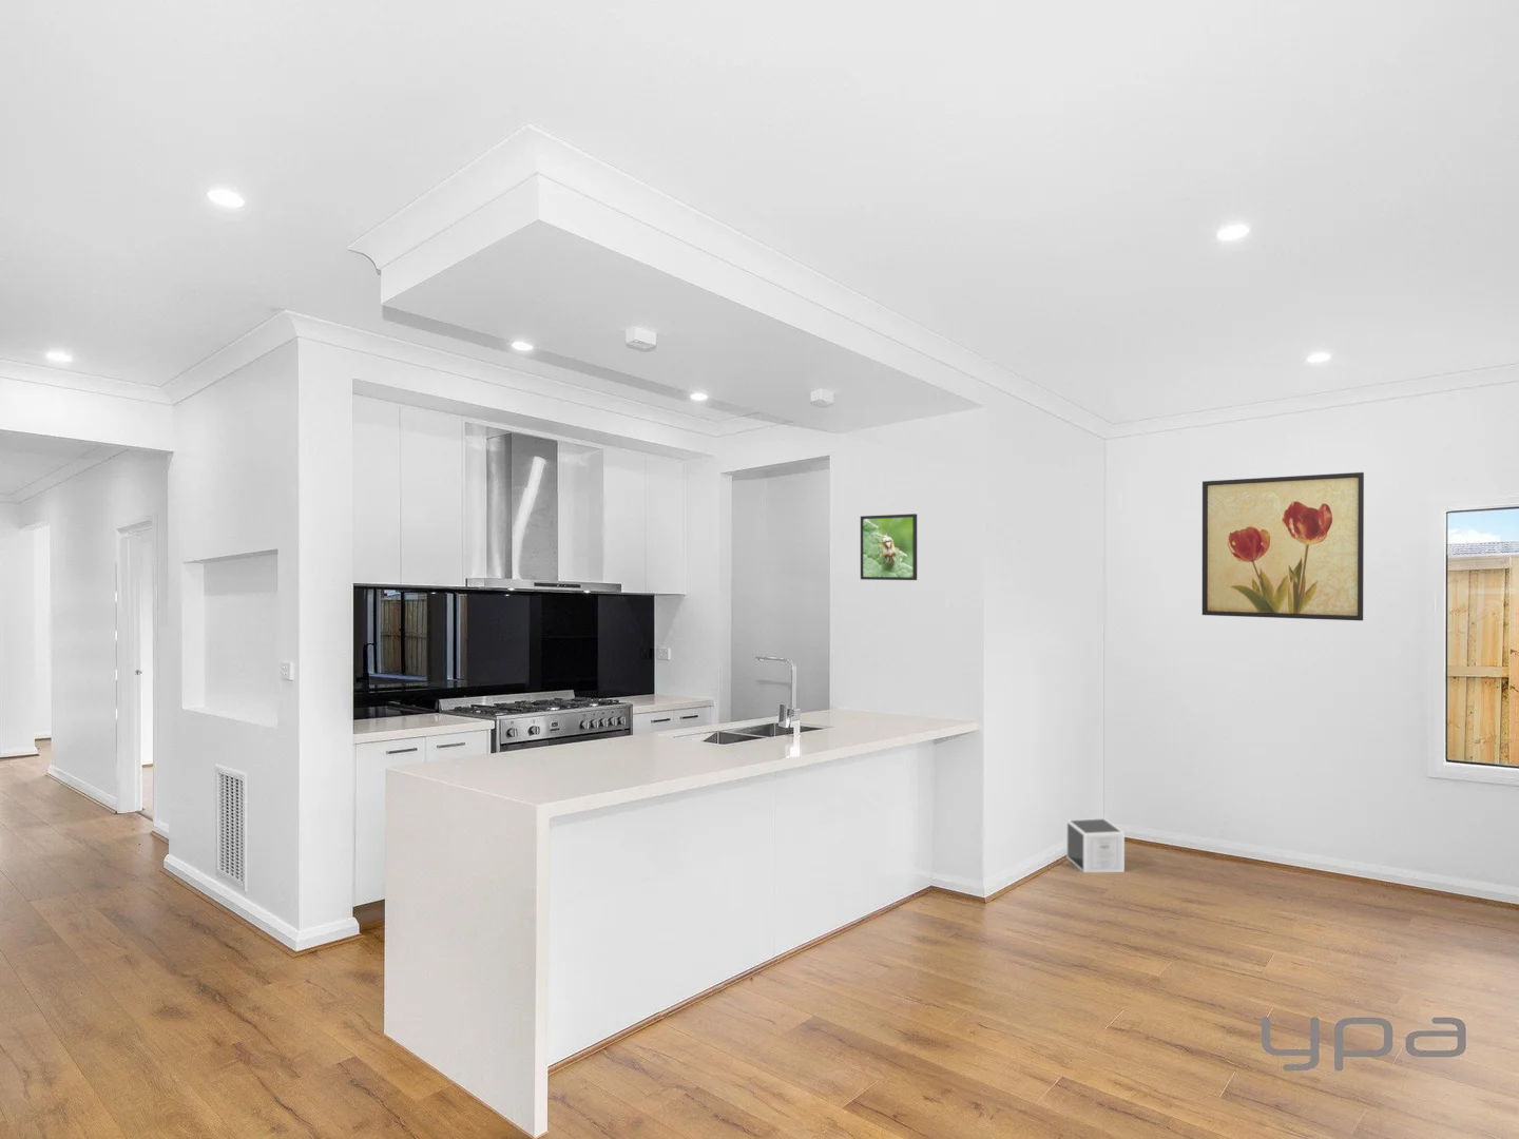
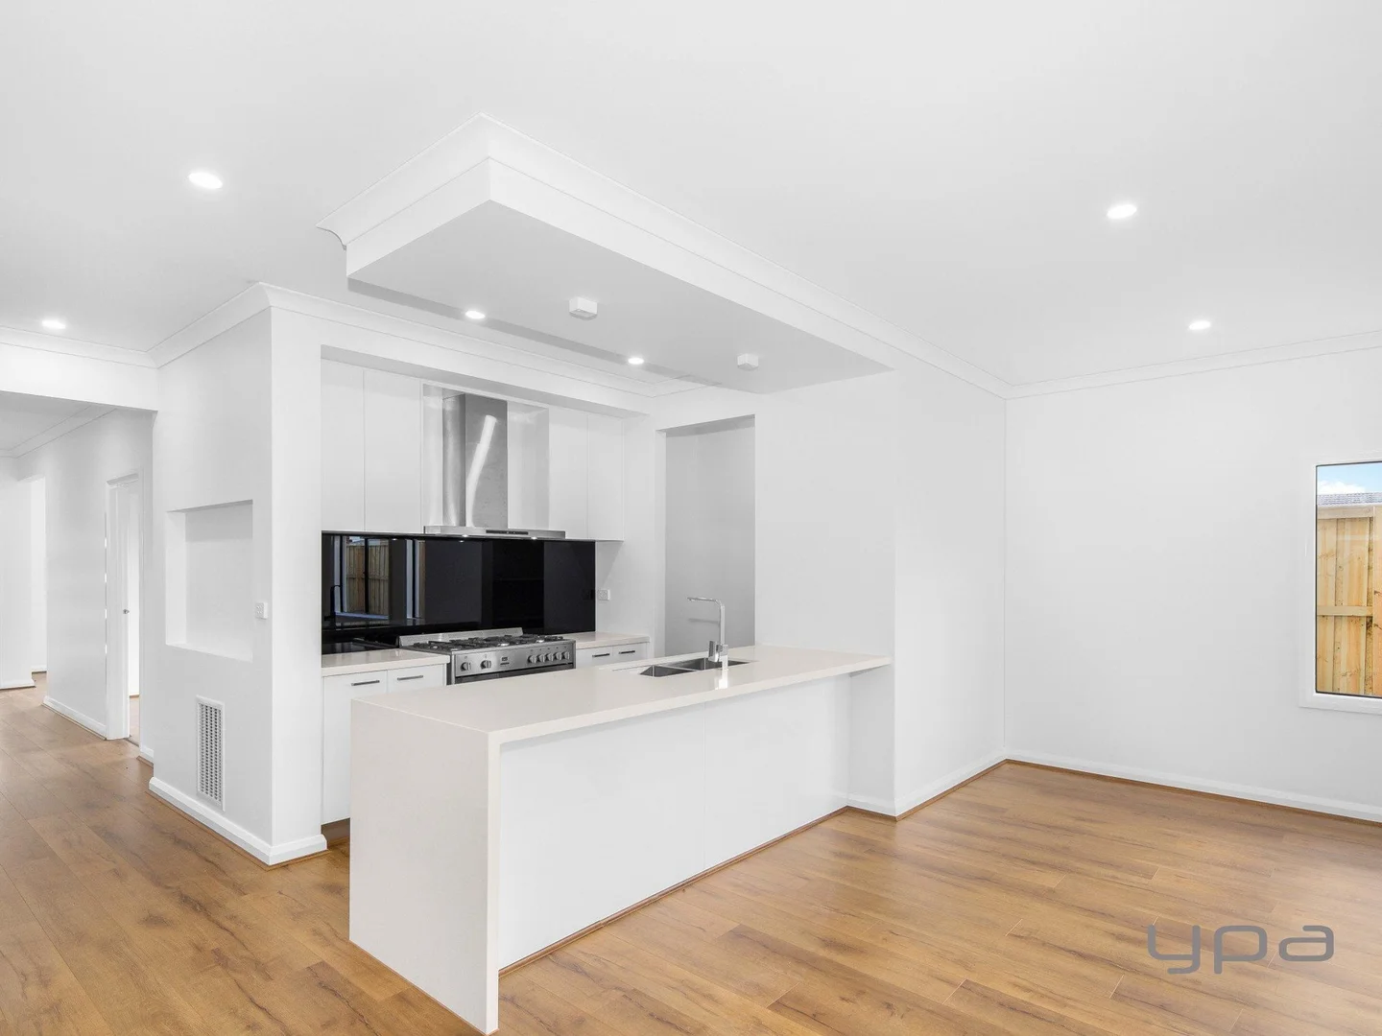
- speaker (1094, 845)
- wall art (1279, 547)
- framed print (887, 547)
